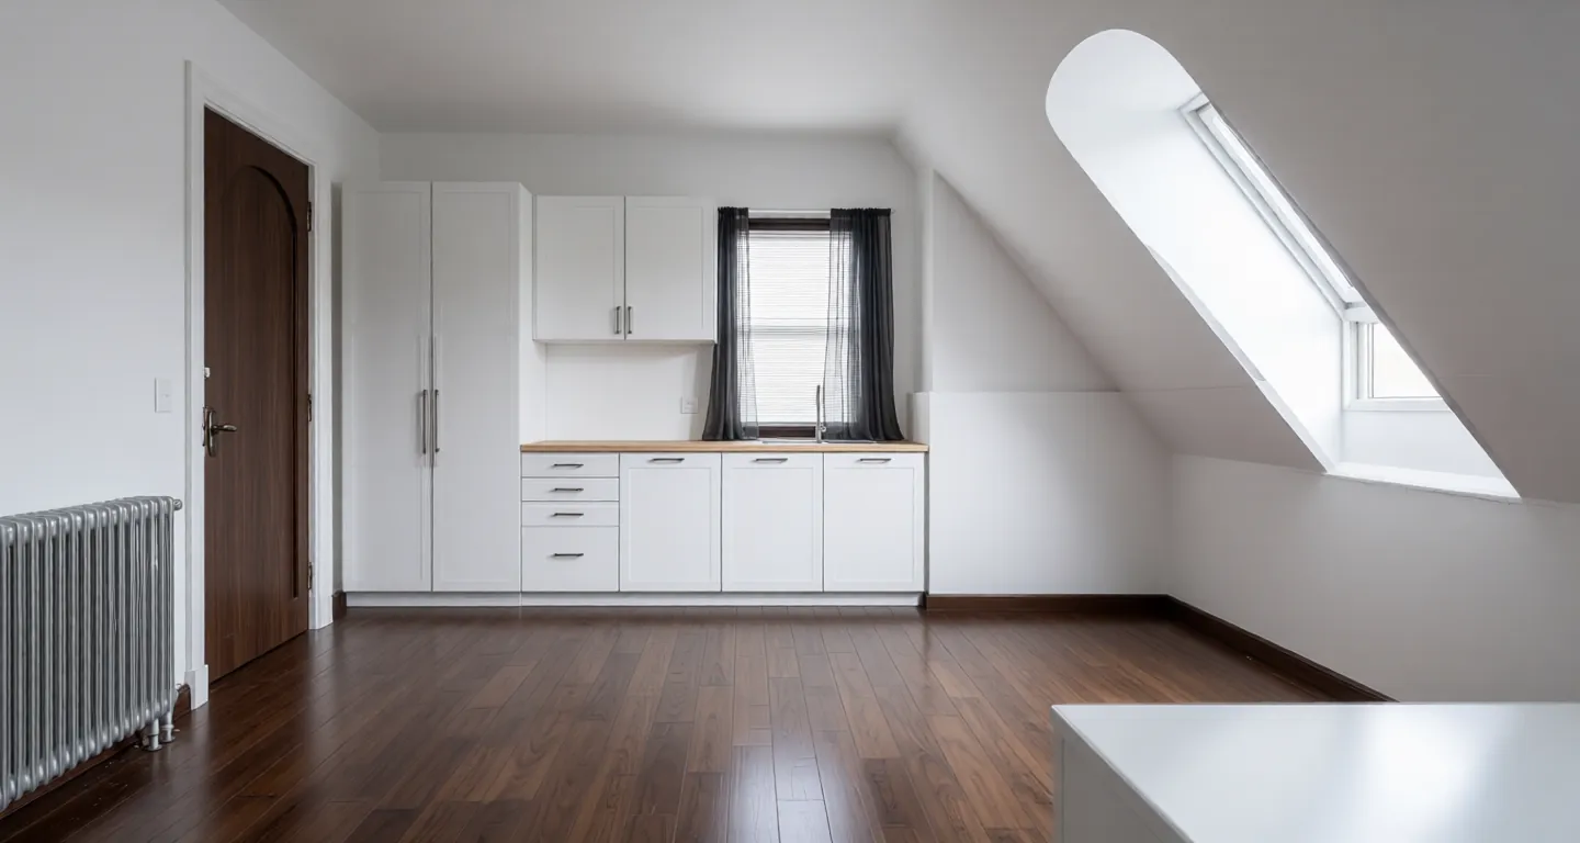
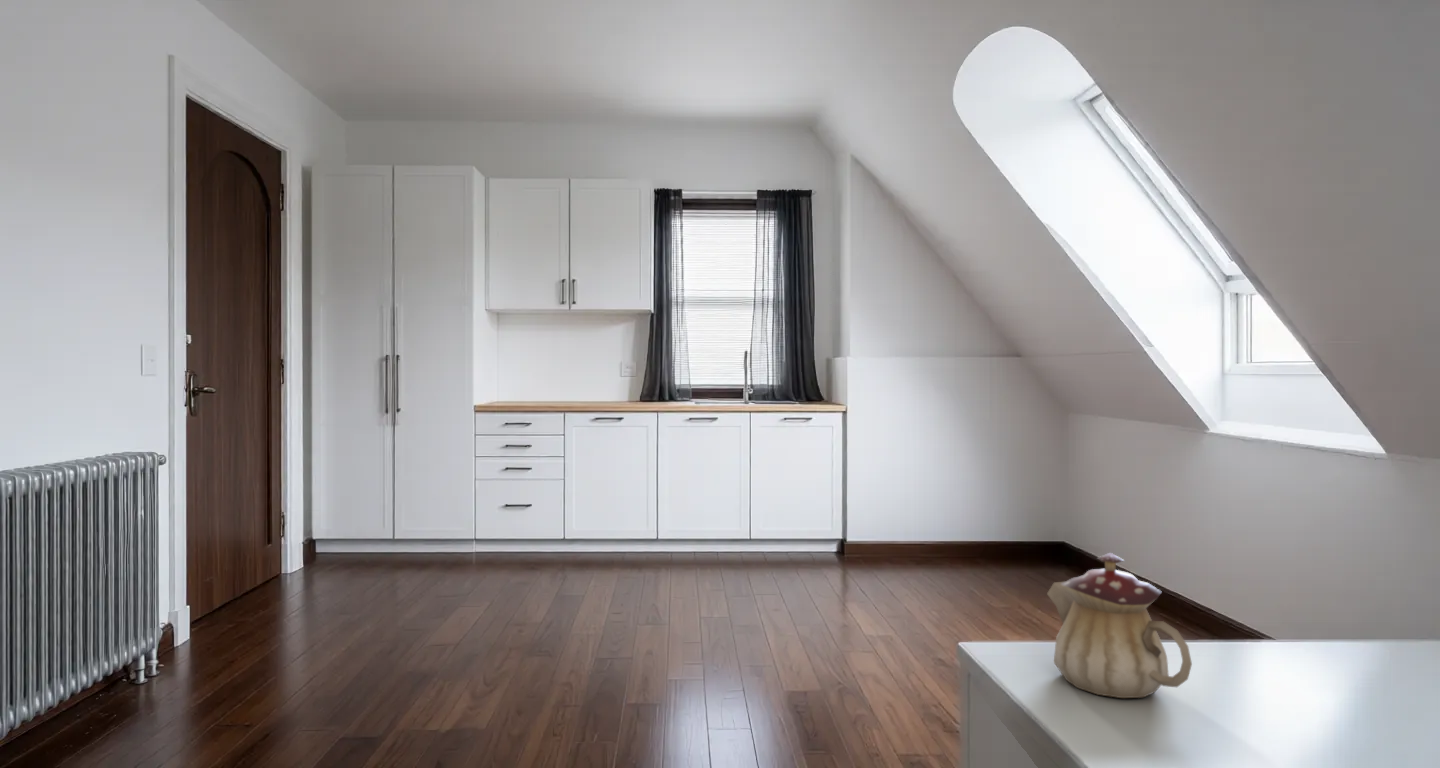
+ teapot (1116, 619)
